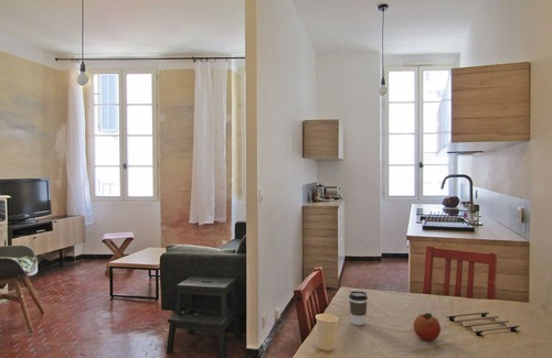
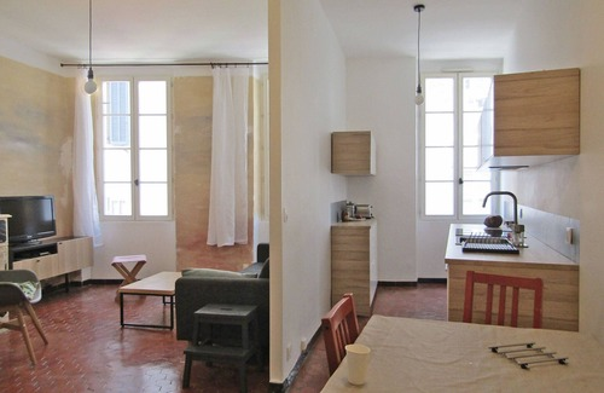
- fruit (426, 324)
- coffee cup (358, 307)
